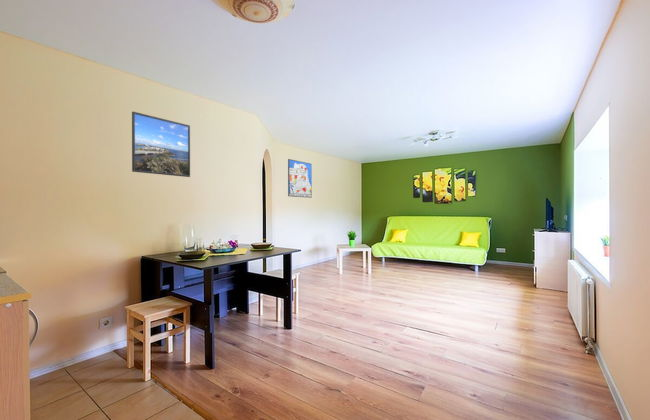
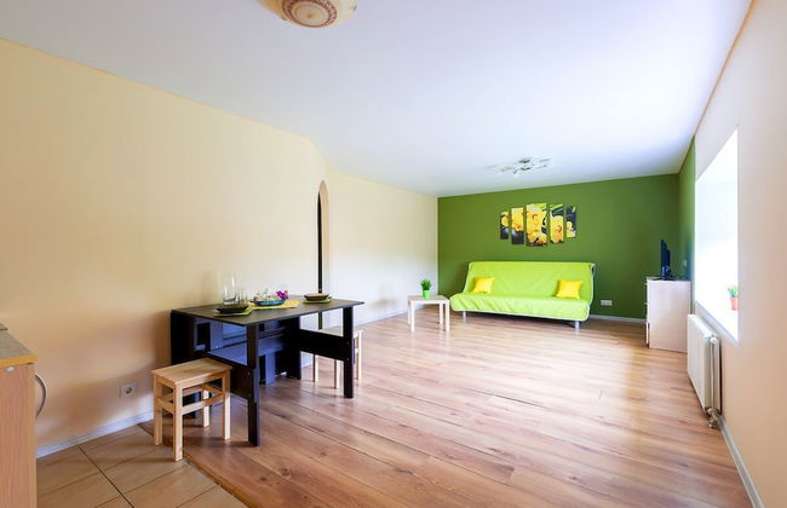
- wall art (300, 179)
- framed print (163, 146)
